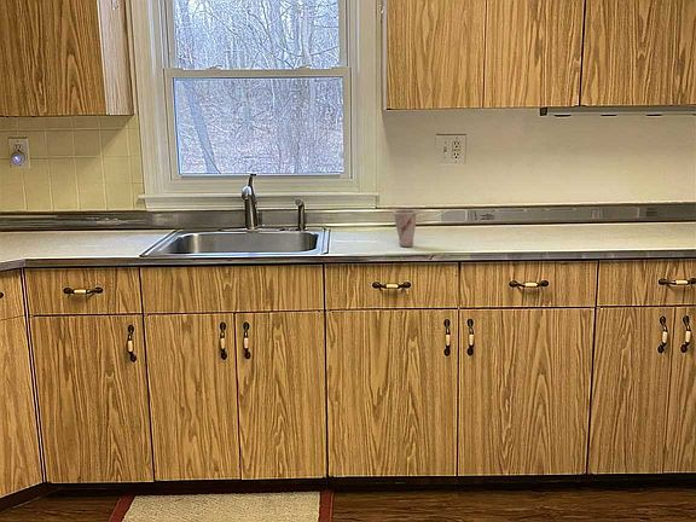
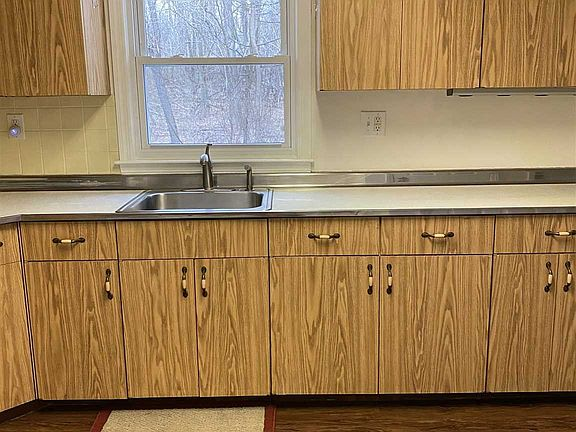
- cup (405, 227)
